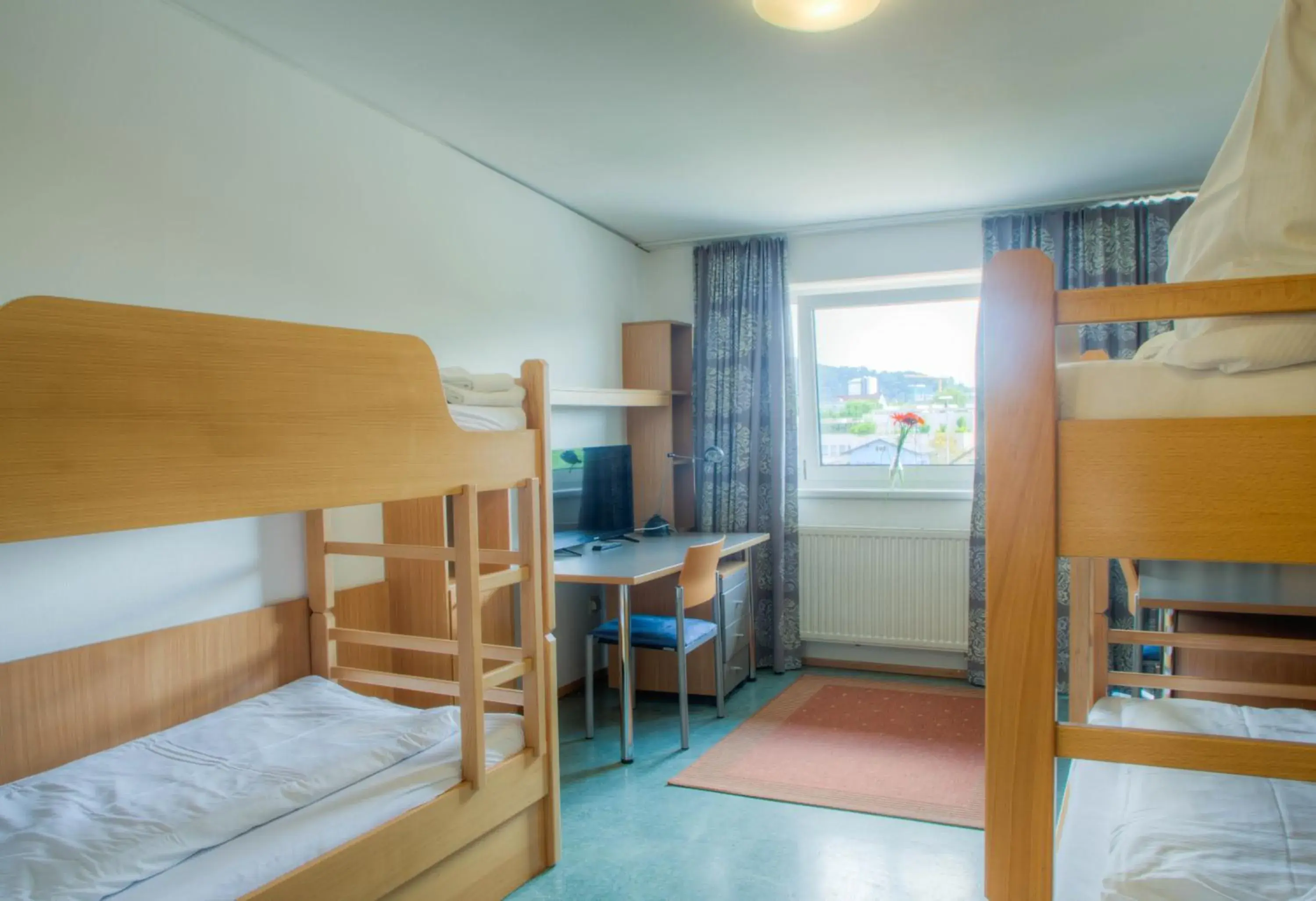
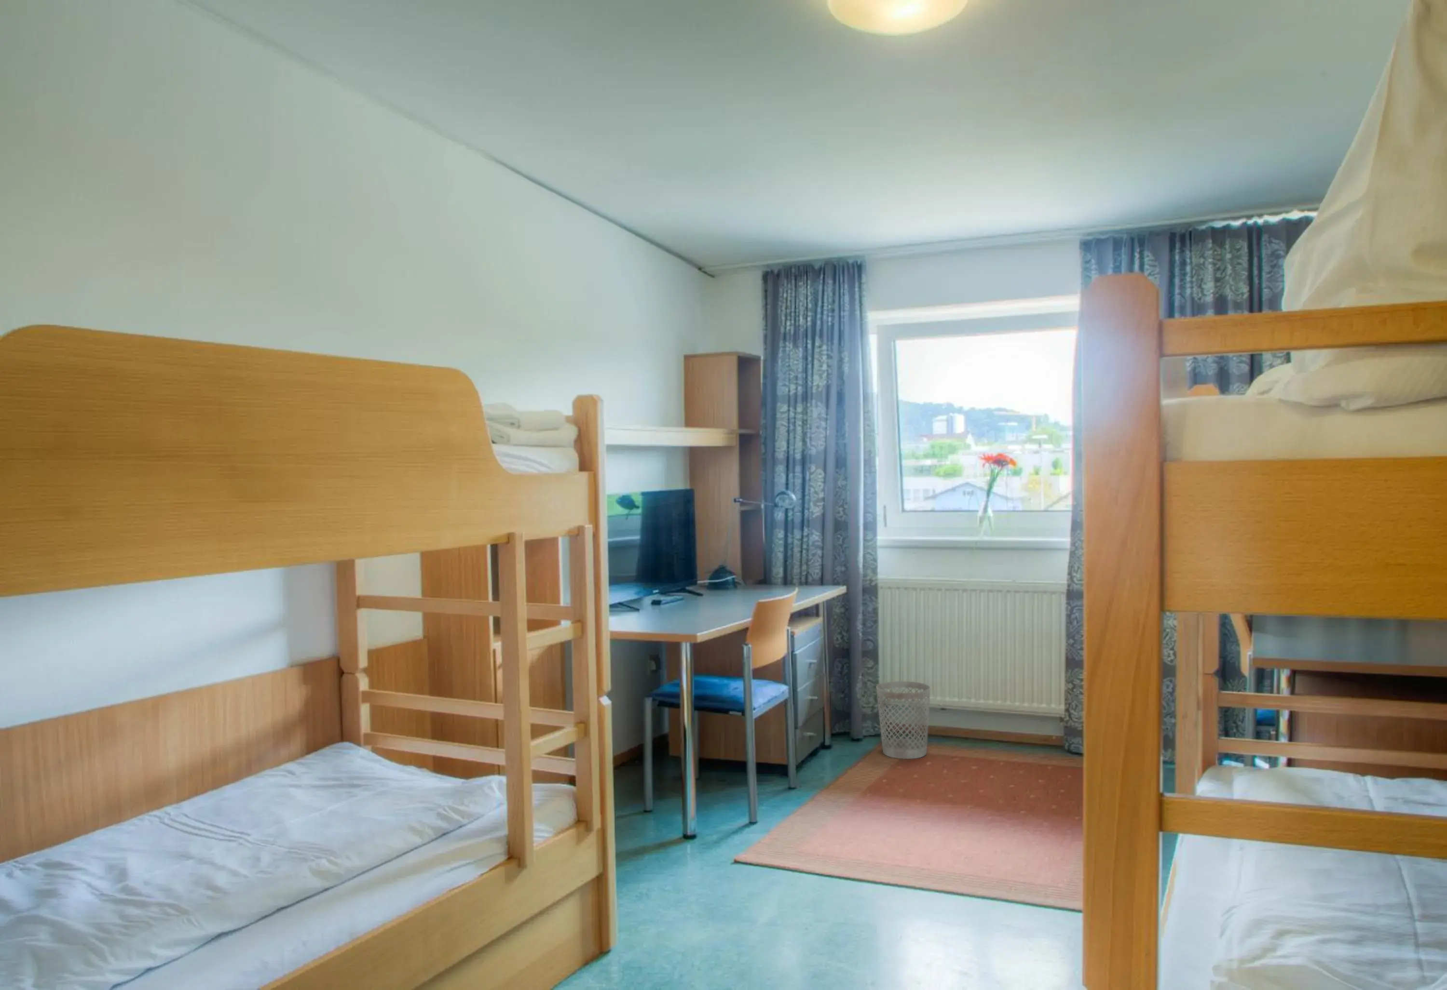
+ wastebasket (904, 720)
